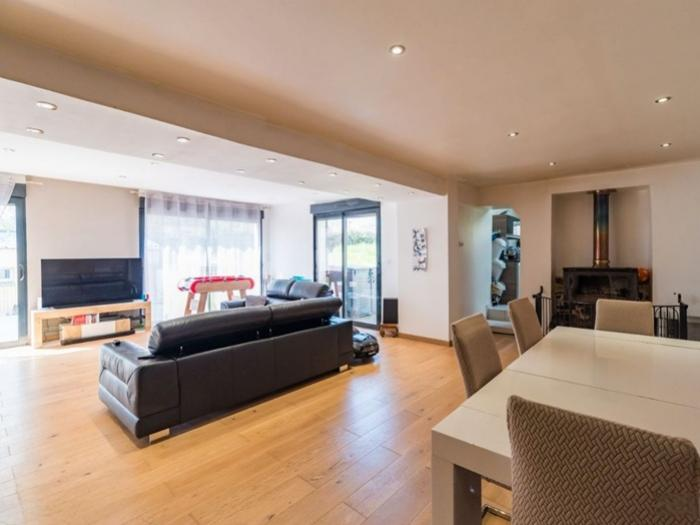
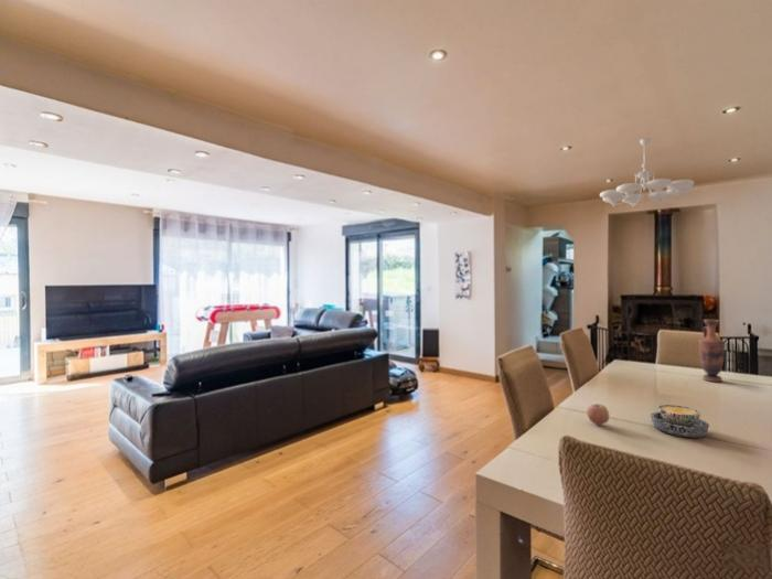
+ chandelier (644, 170)
+ fruit (598, 414)
+ bowl (678, 420)
+ vase (711, 350)
